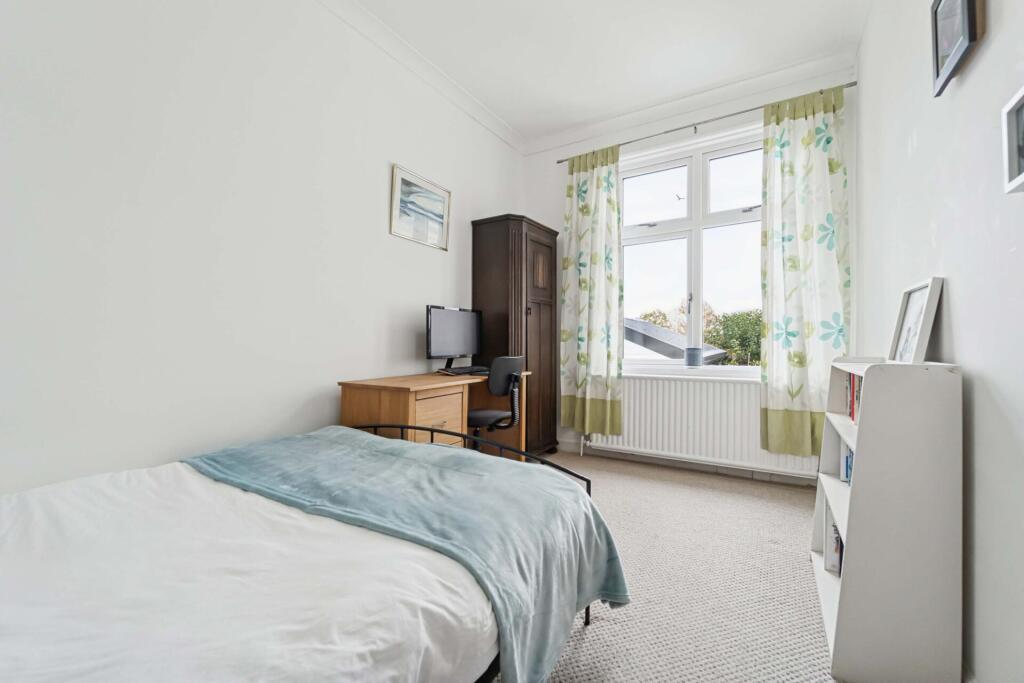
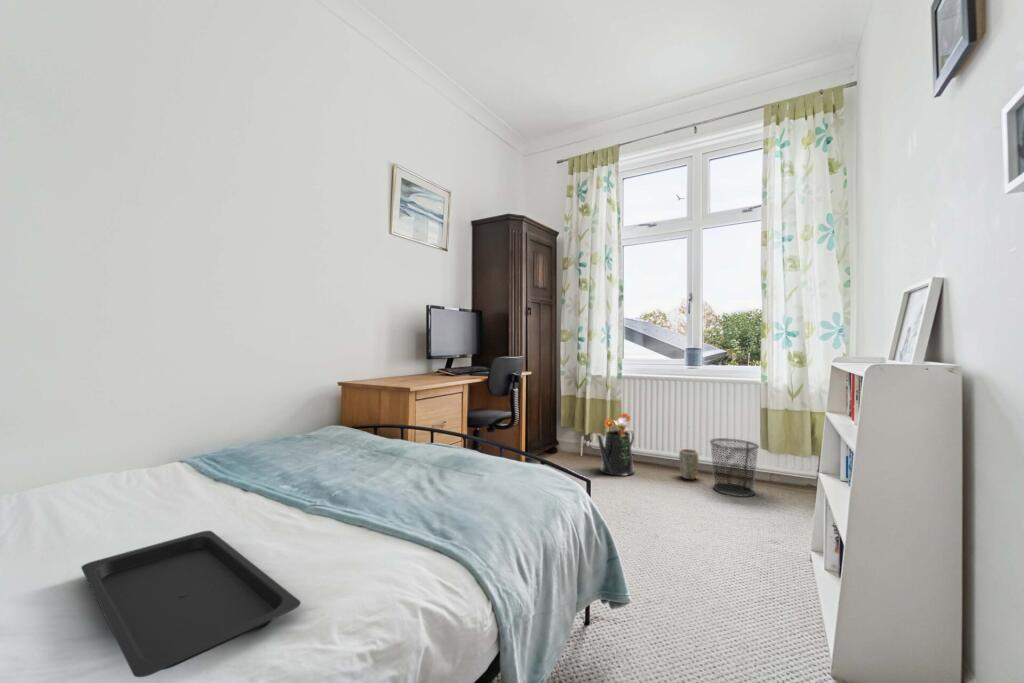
+ waste bin (733, 466)
+ serving tray (183, 589)
+ plant pot (688, 464)
+ watering can (617, 442)
